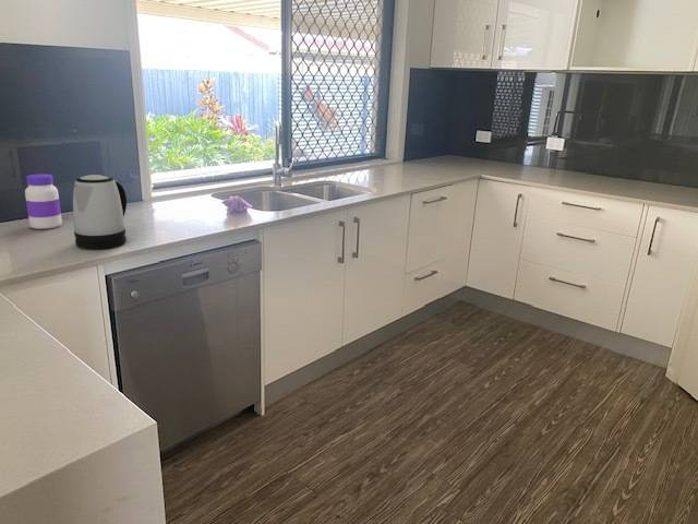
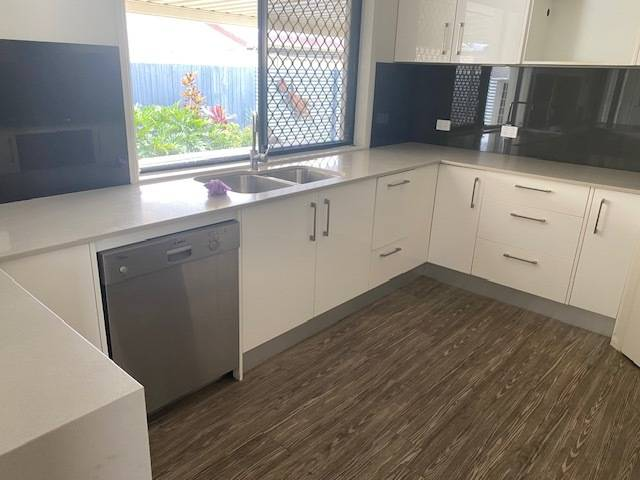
- kettle (103, 209)
- jar (43, 201)
